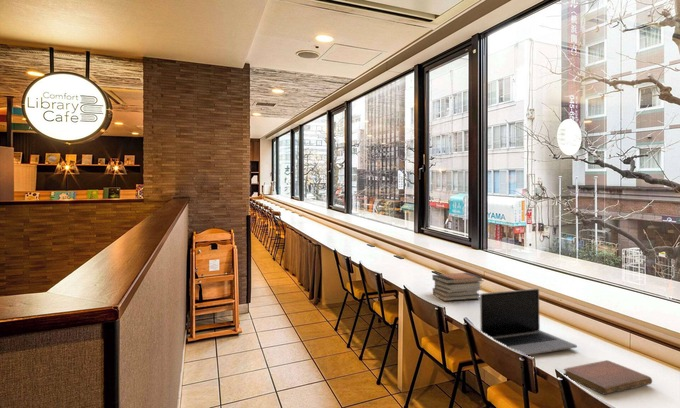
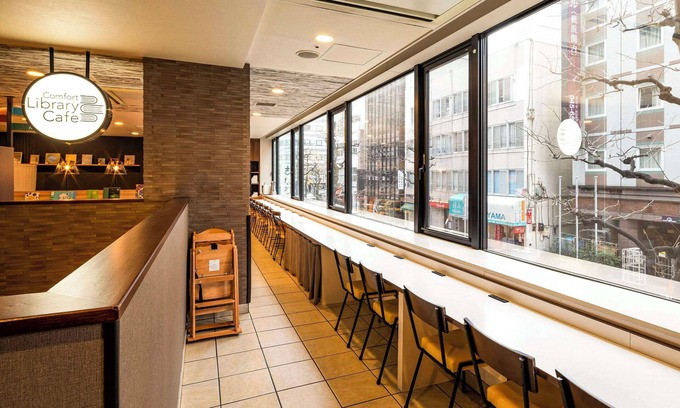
- notebook (606, 376)
- book stack (457, 286)
- laptop (527, 320)
